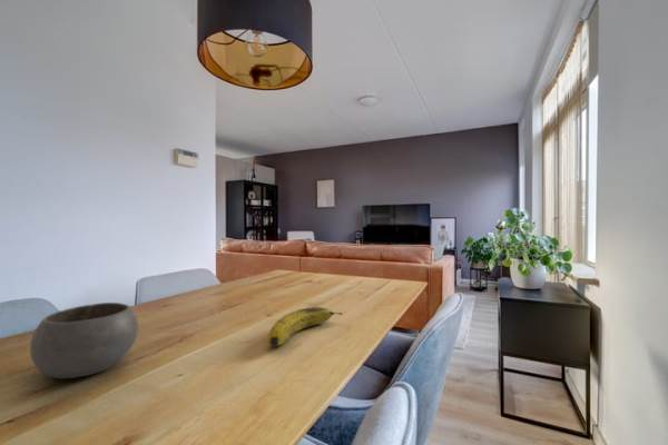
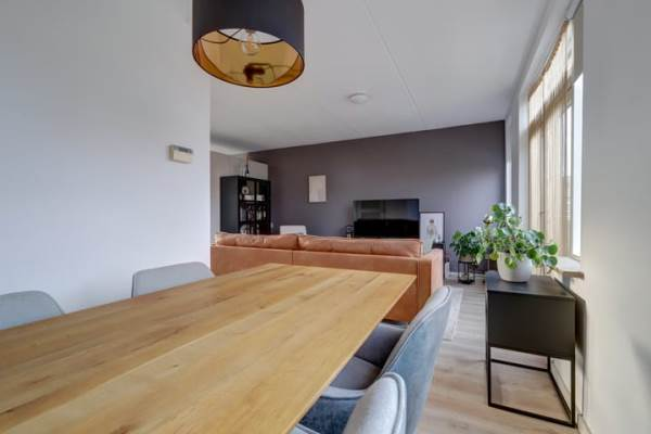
- bowl (88, 339)
- fruit (306, 325)
